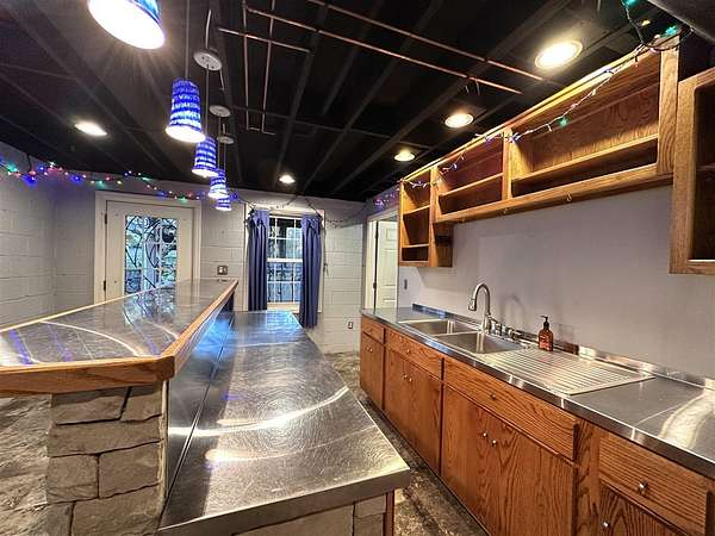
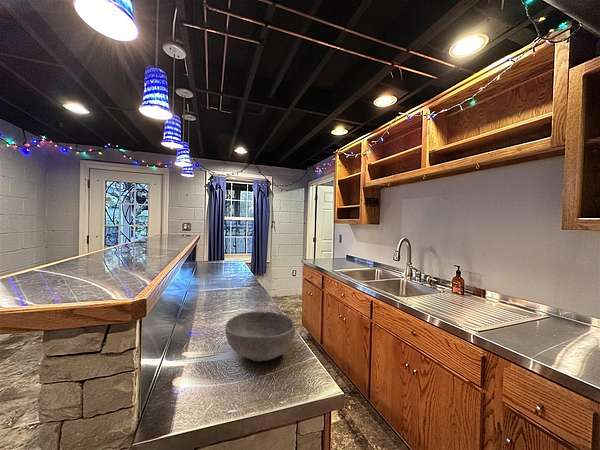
+ bowl (260, 337)
